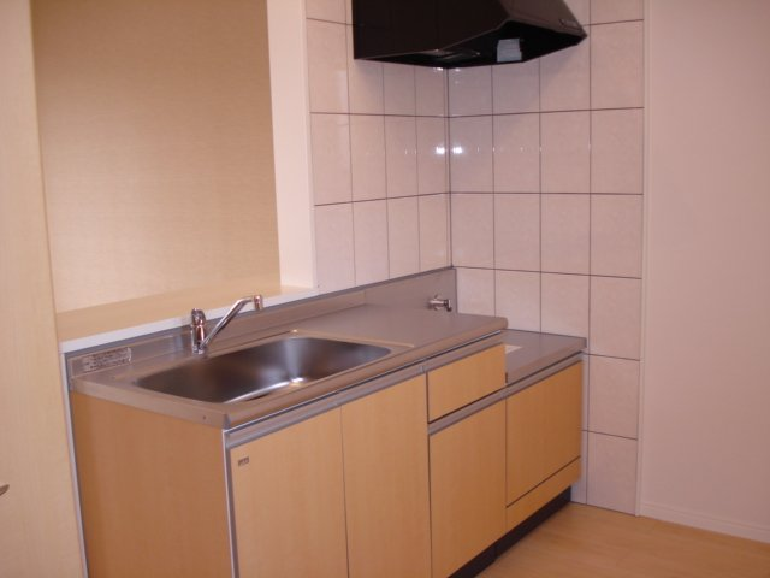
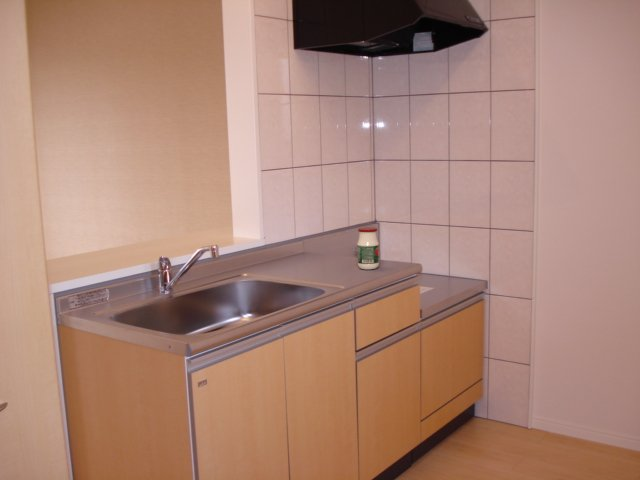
+ jar (368, 248)
